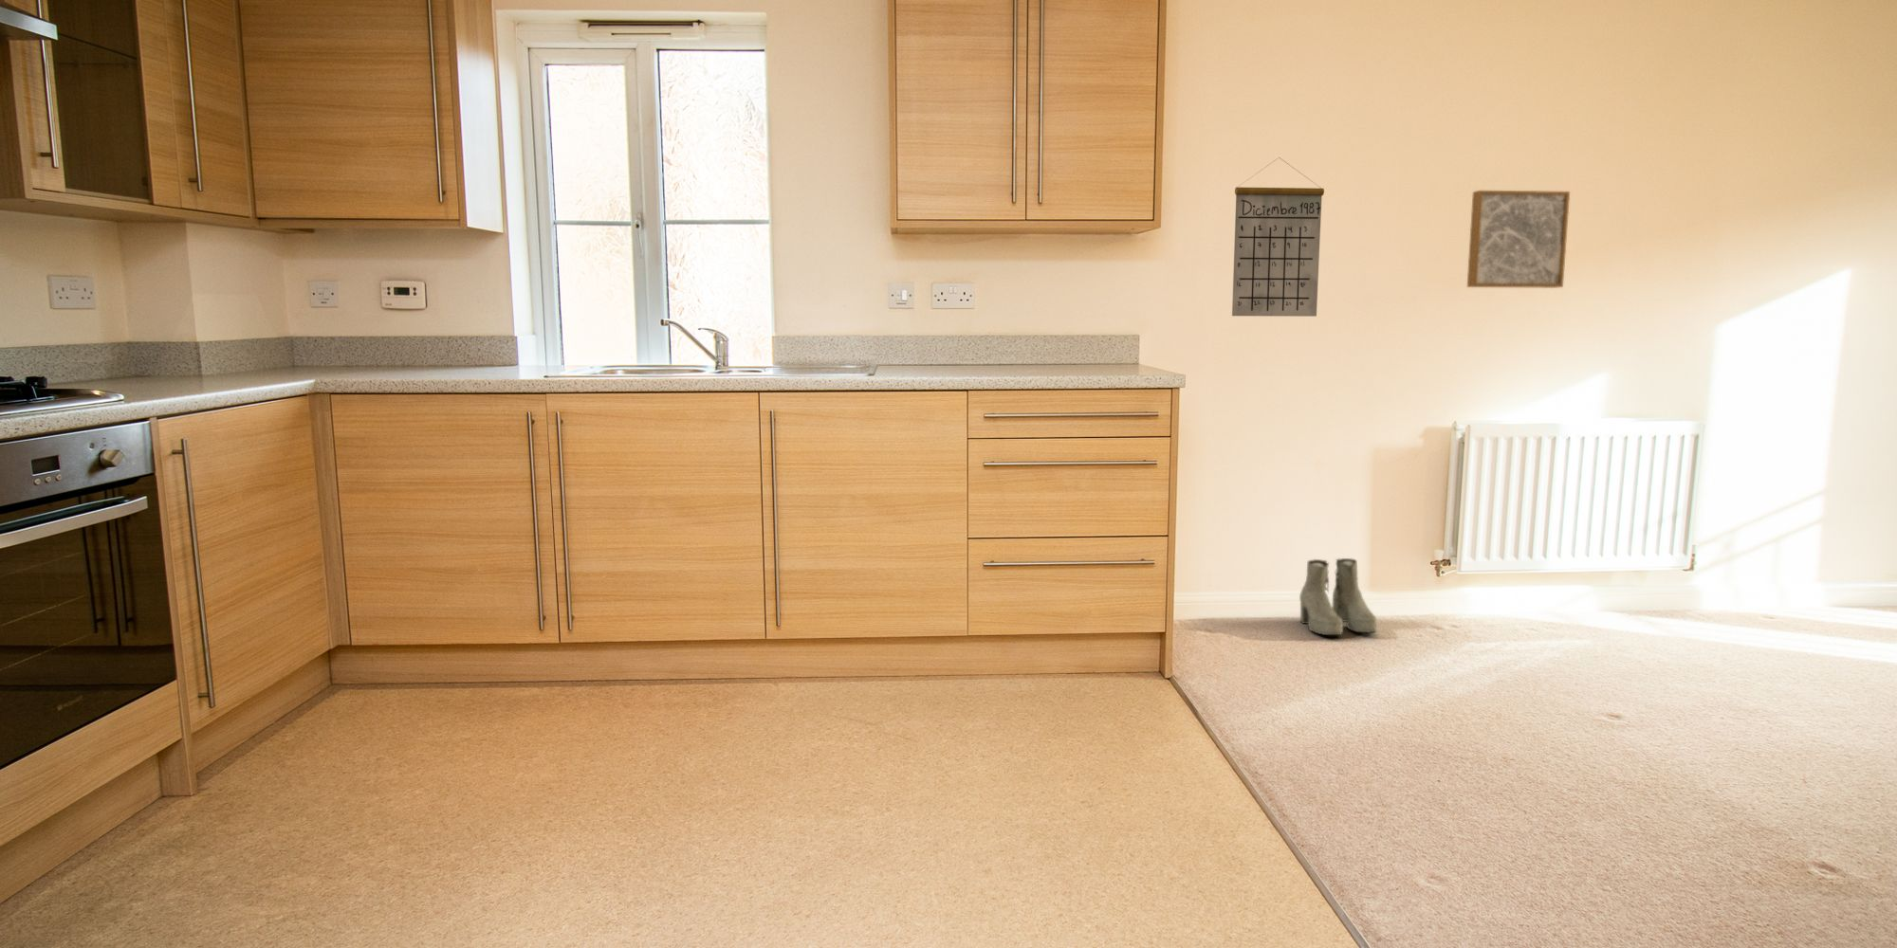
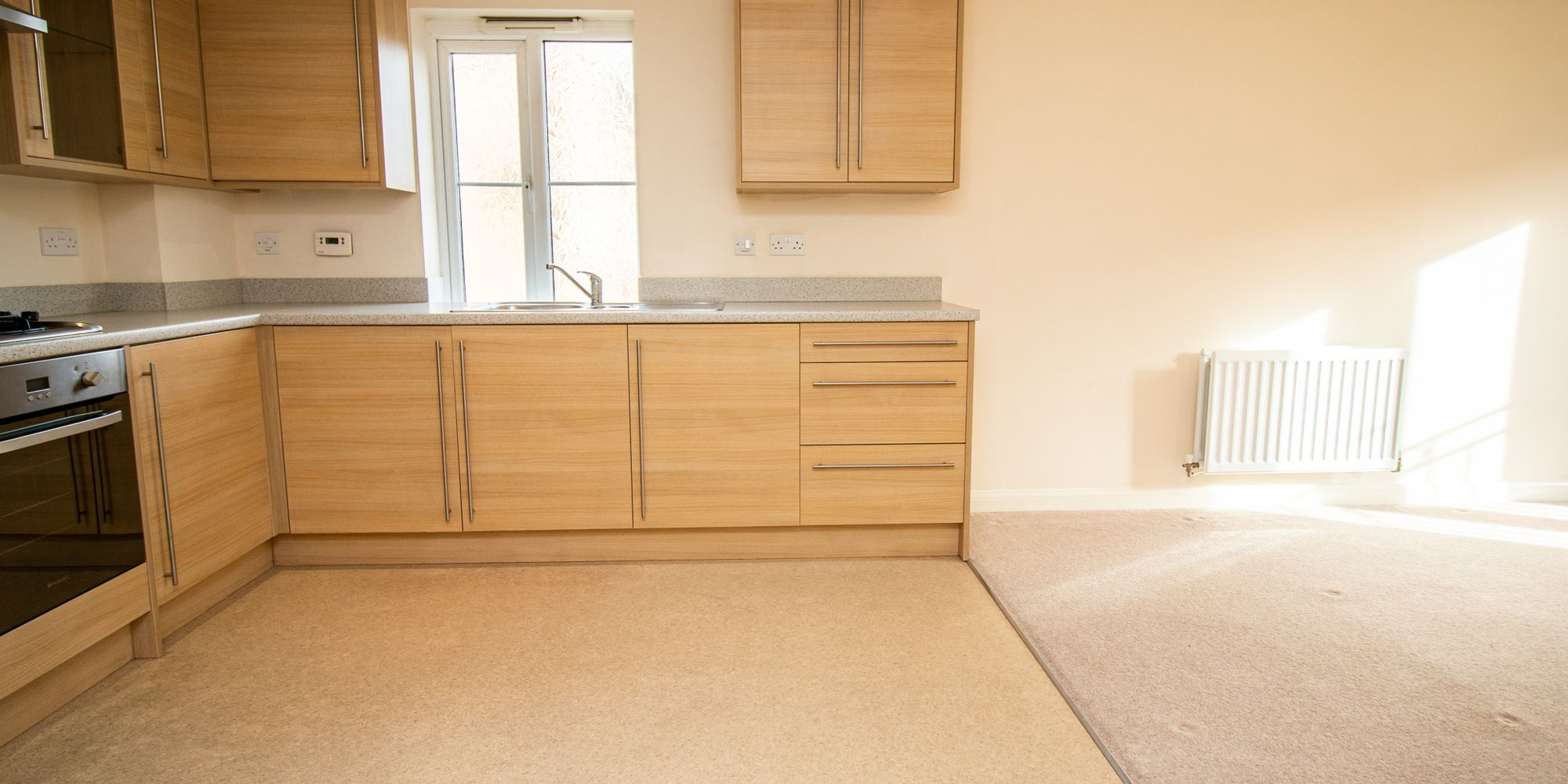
- wall art (1517, 239)
- calendar (1276, 237)
- boots (1337, 595)
